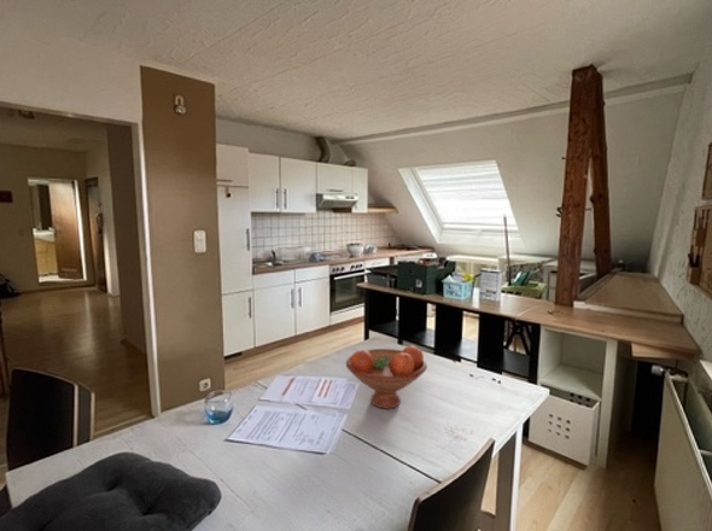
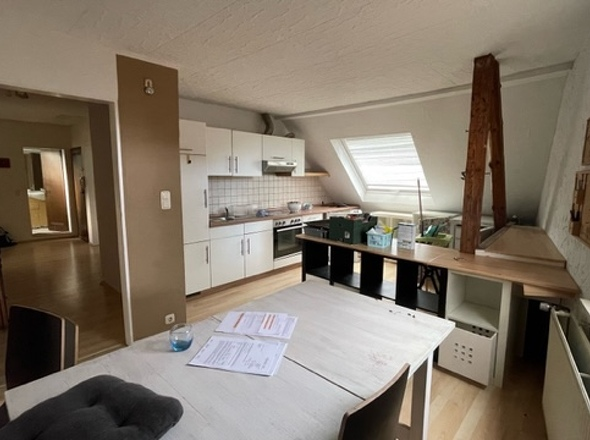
- fruit bowl (385, 374)
